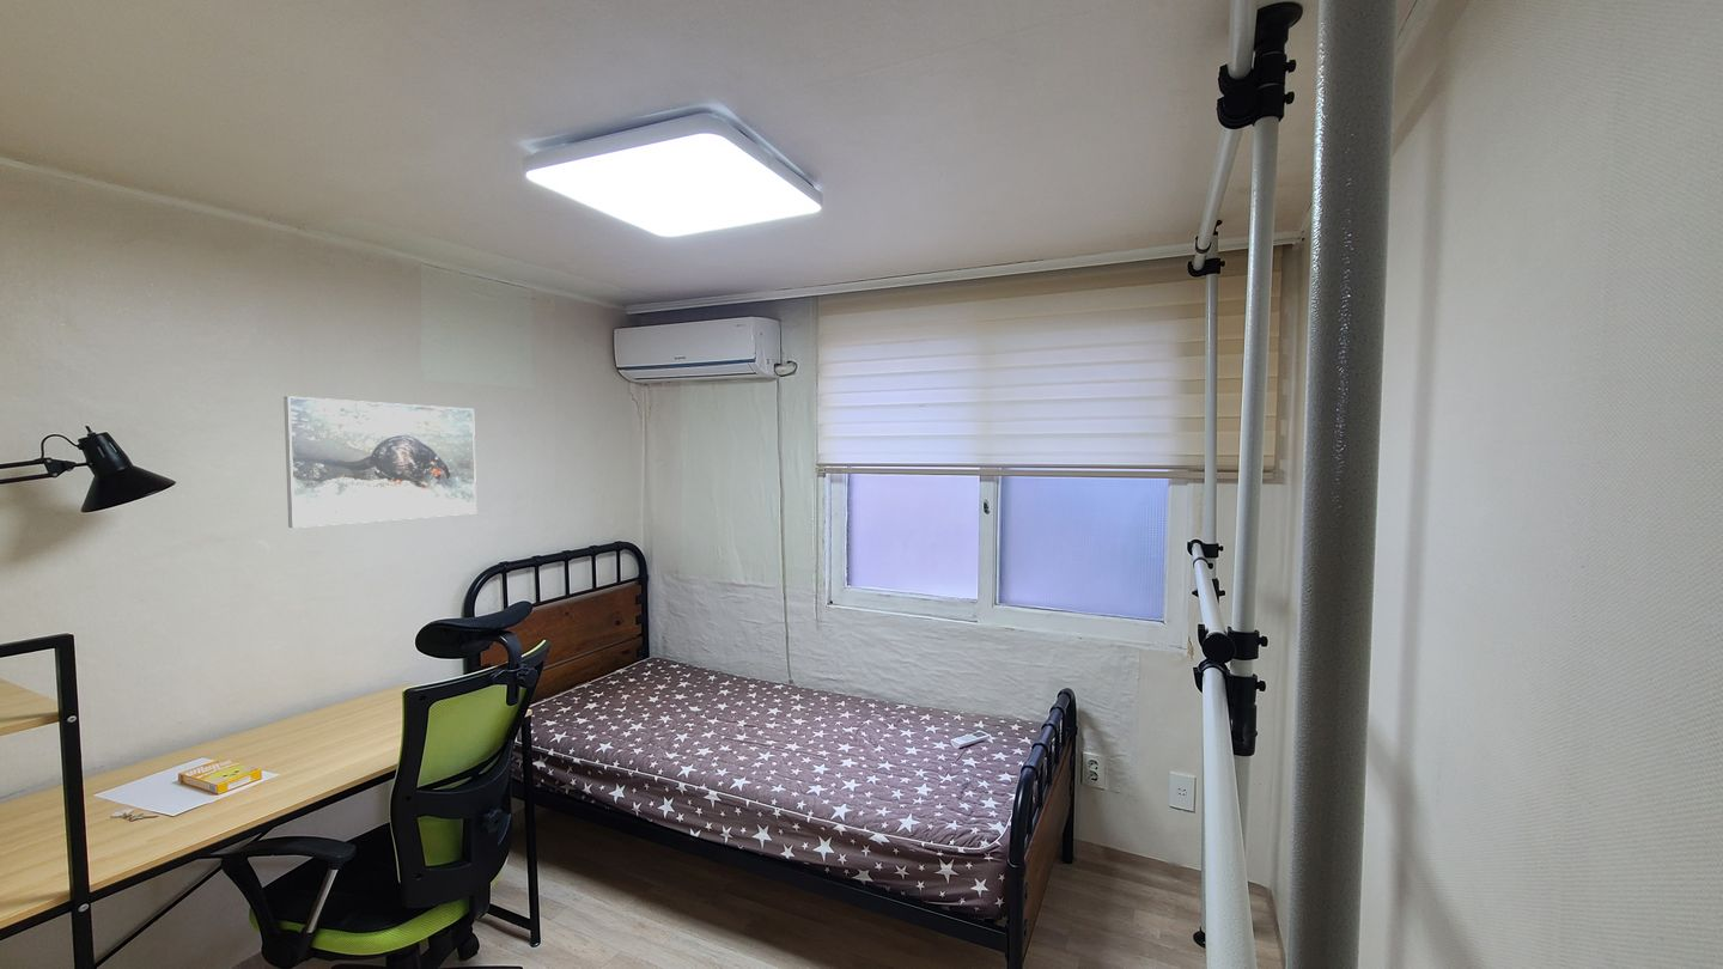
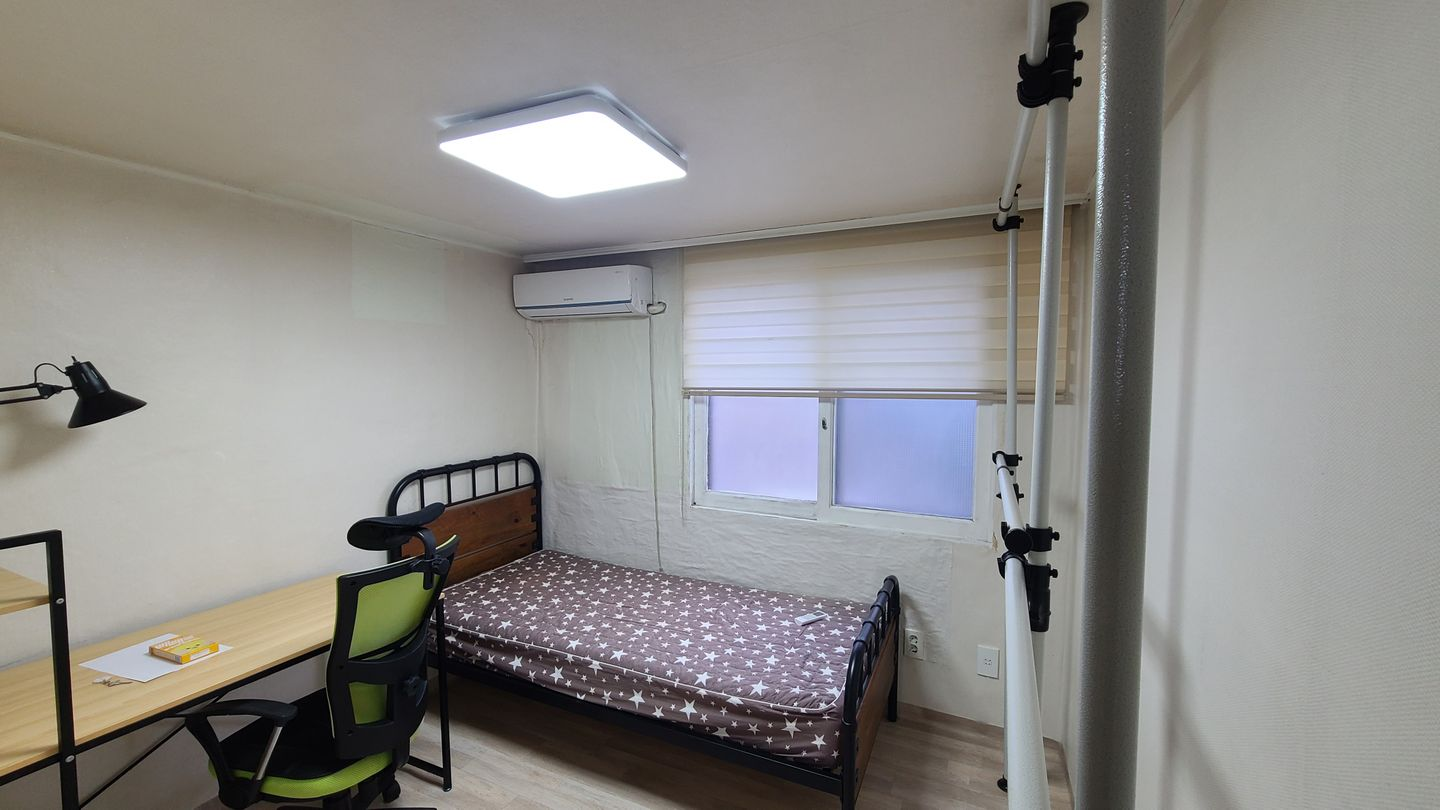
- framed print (391, 461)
